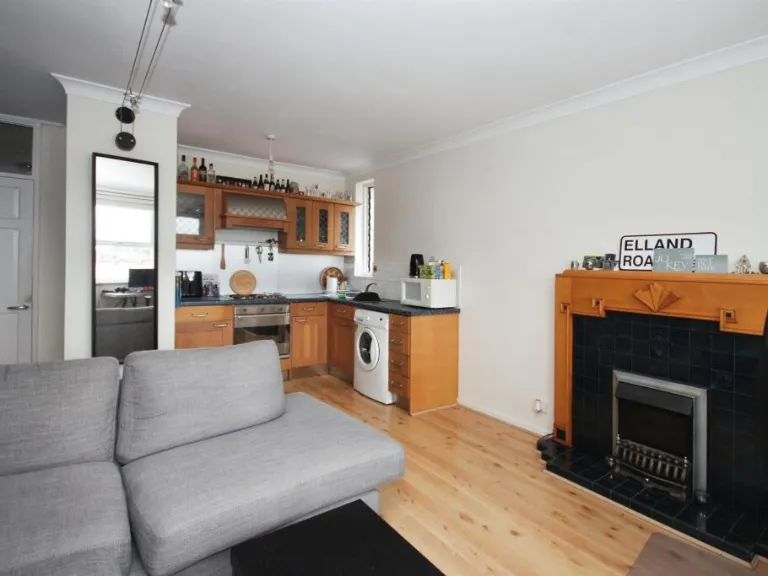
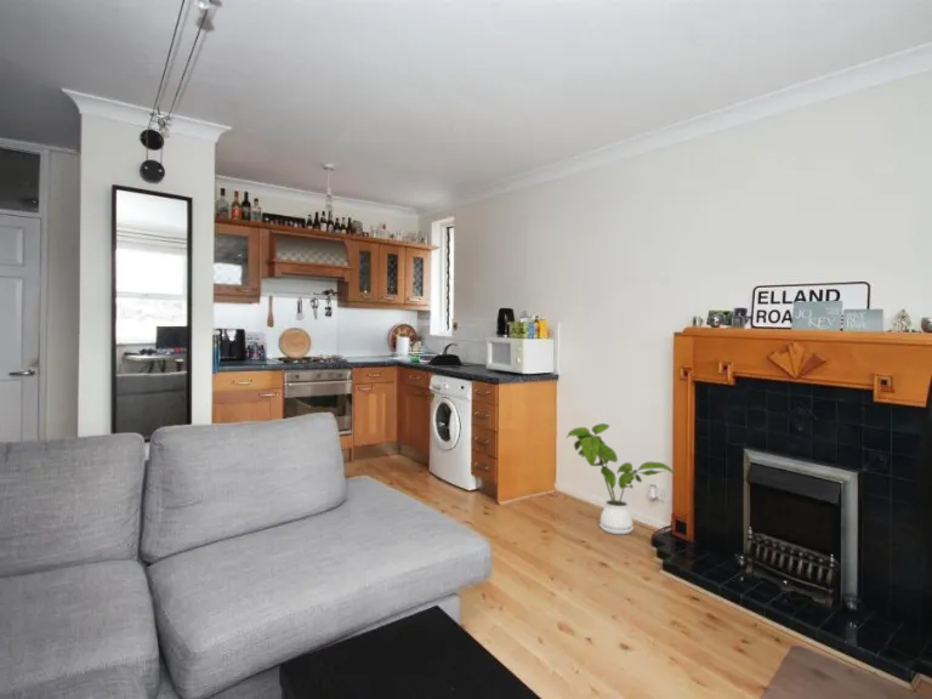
+ house plant (609, 478)
